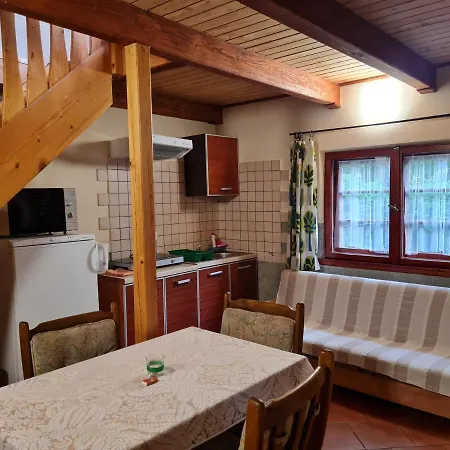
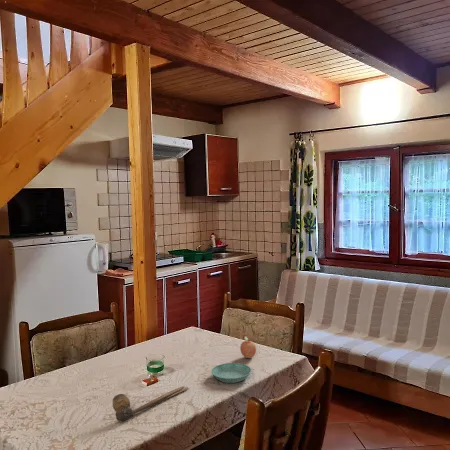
+ spoon (156, 398)
+ fruit (248, 347)
+ saucer (231, 373)
